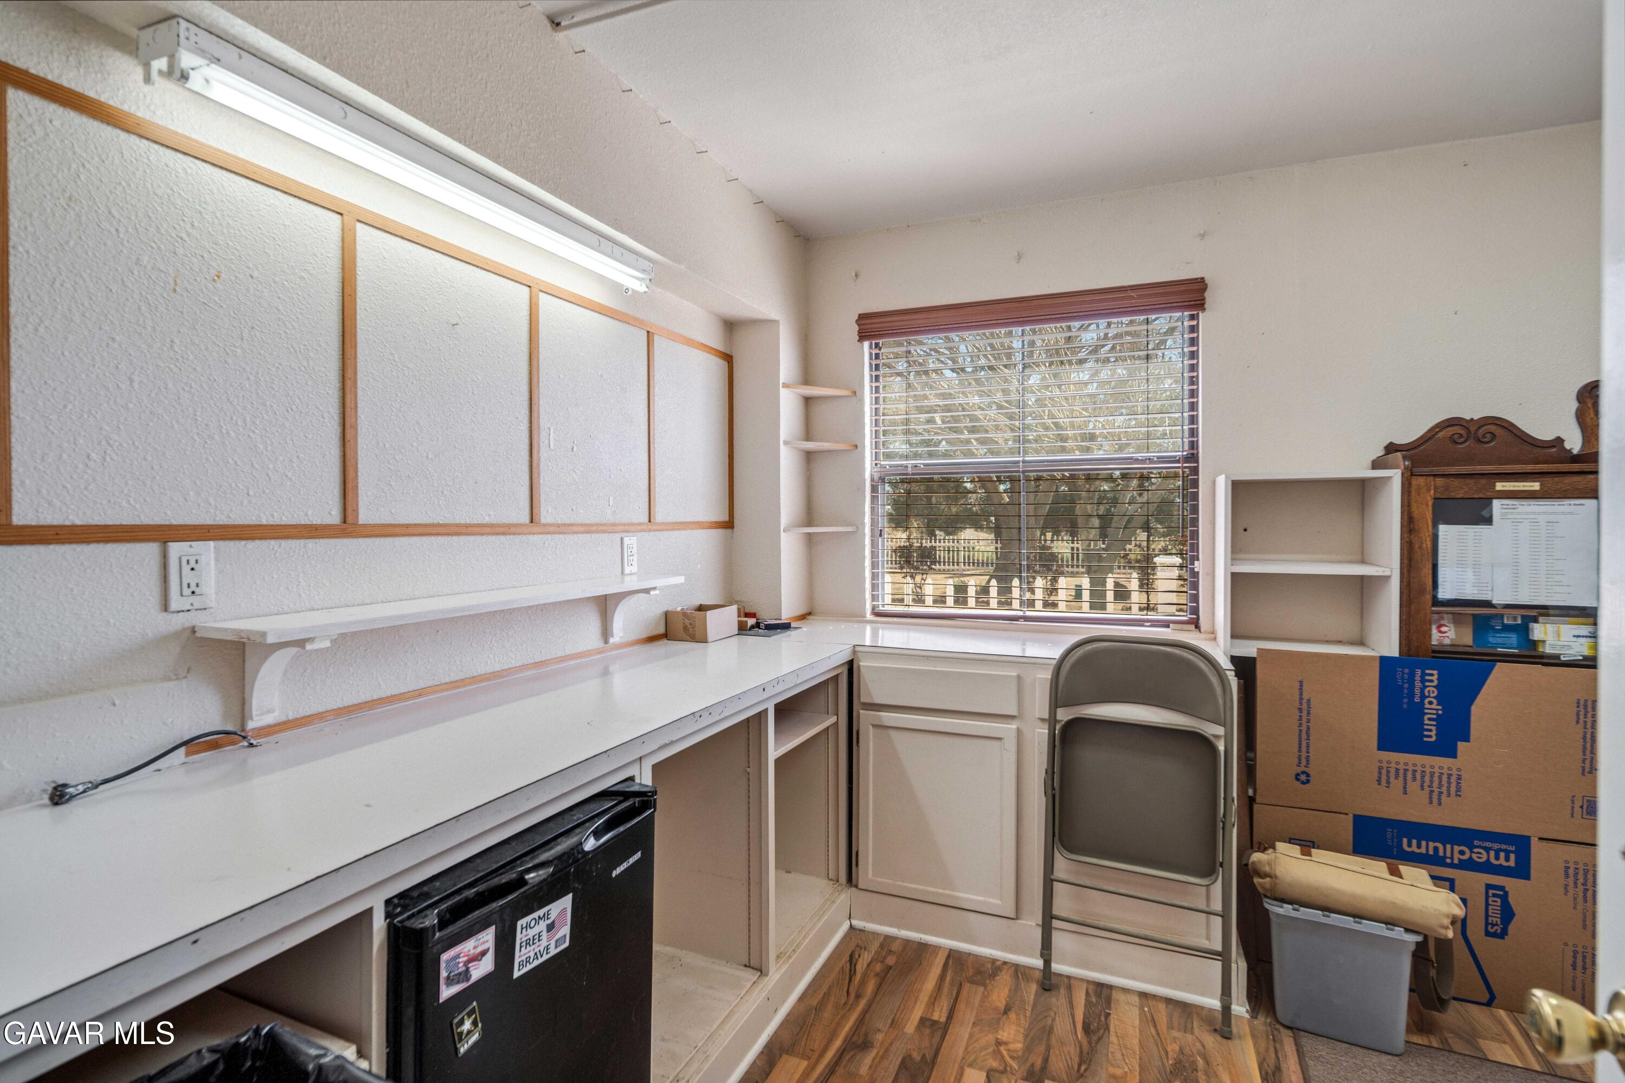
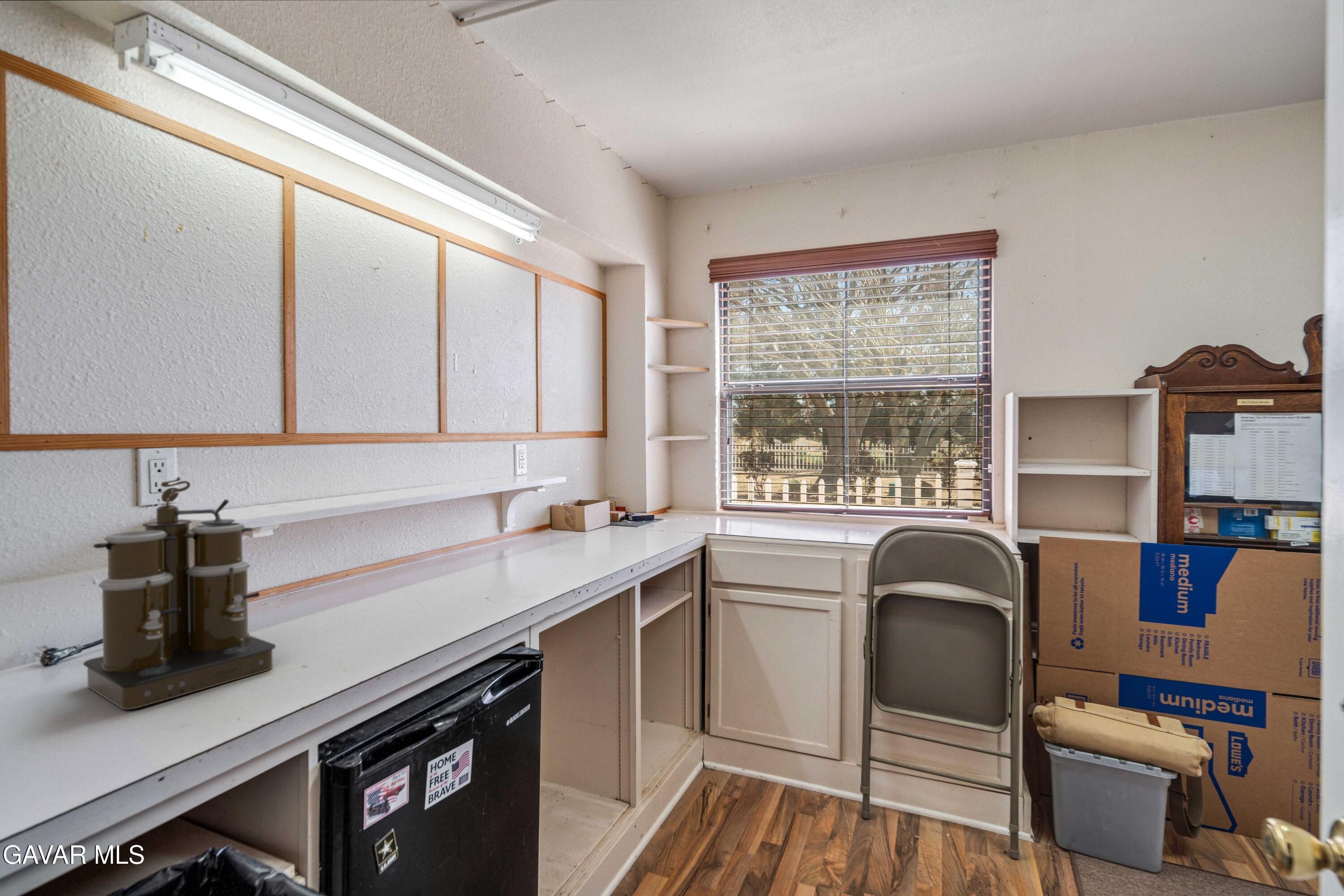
+ coffee maker (182, 577)
